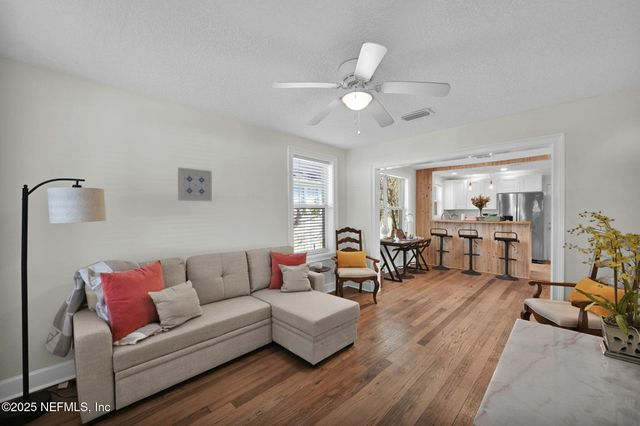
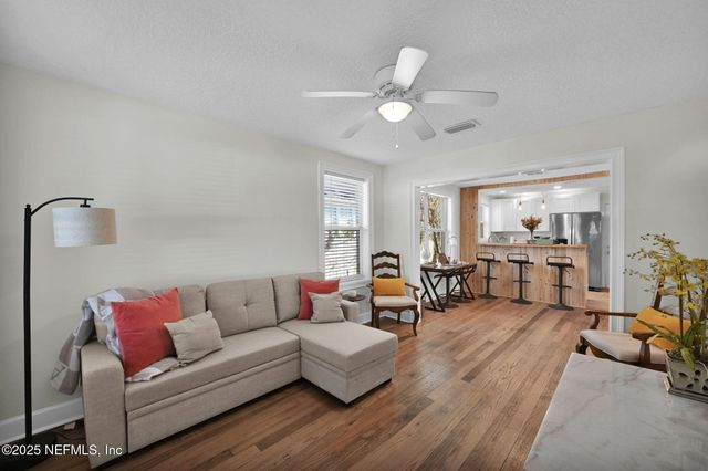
- wall art (195, 185)
